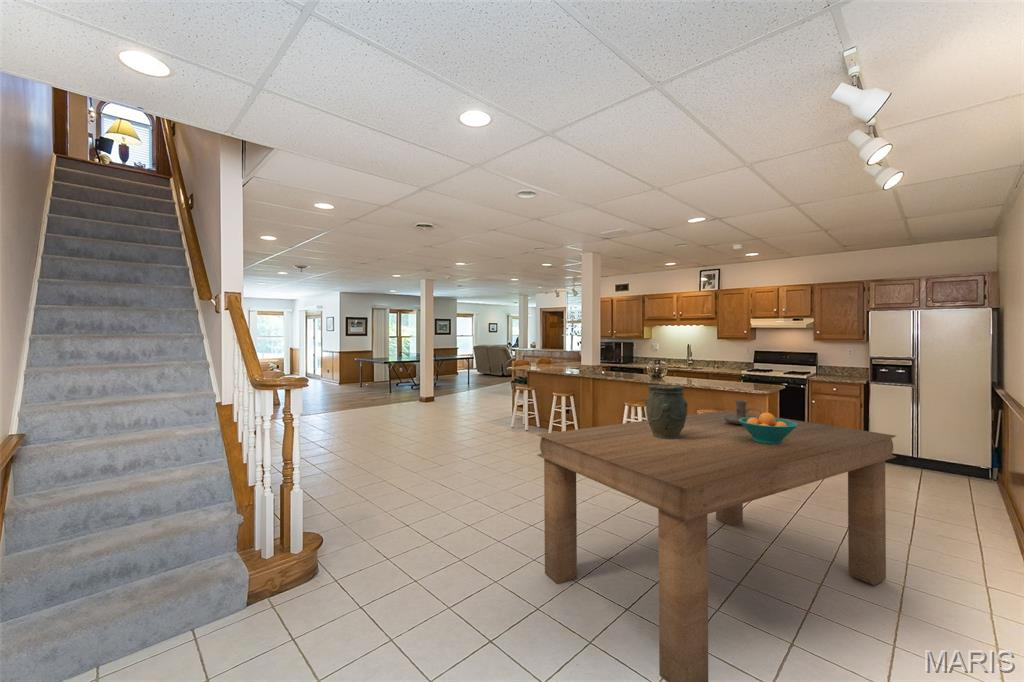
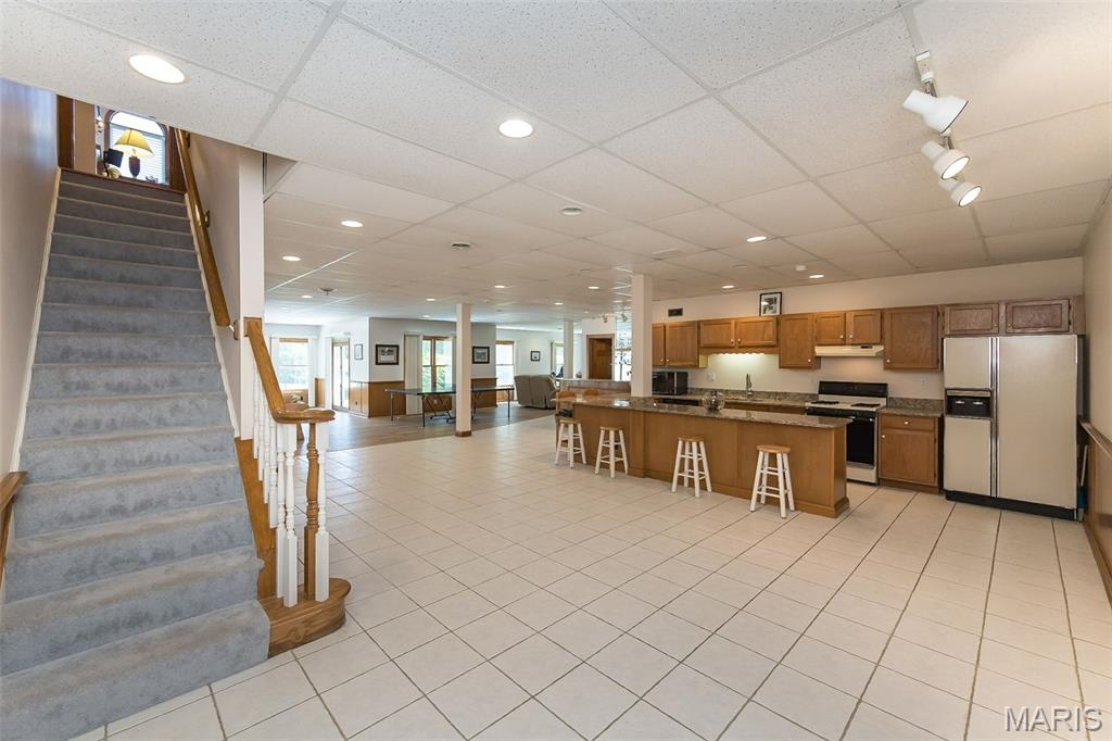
- candle holder (744, 412)
- vase (665, 410)
- dining table (714, 505)
- fruit bowl (767, 426)
